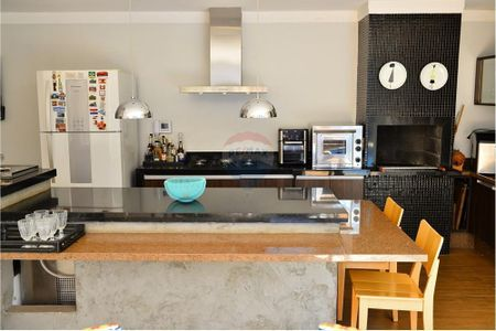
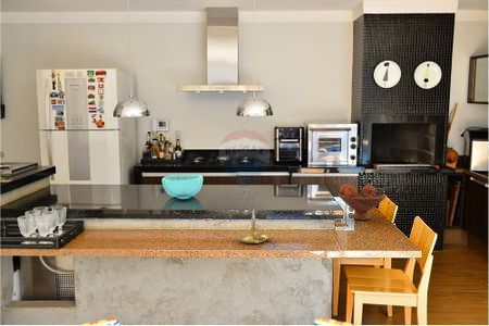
+ candle holder (255, 225)
+ fruit bowl (361, 201)
